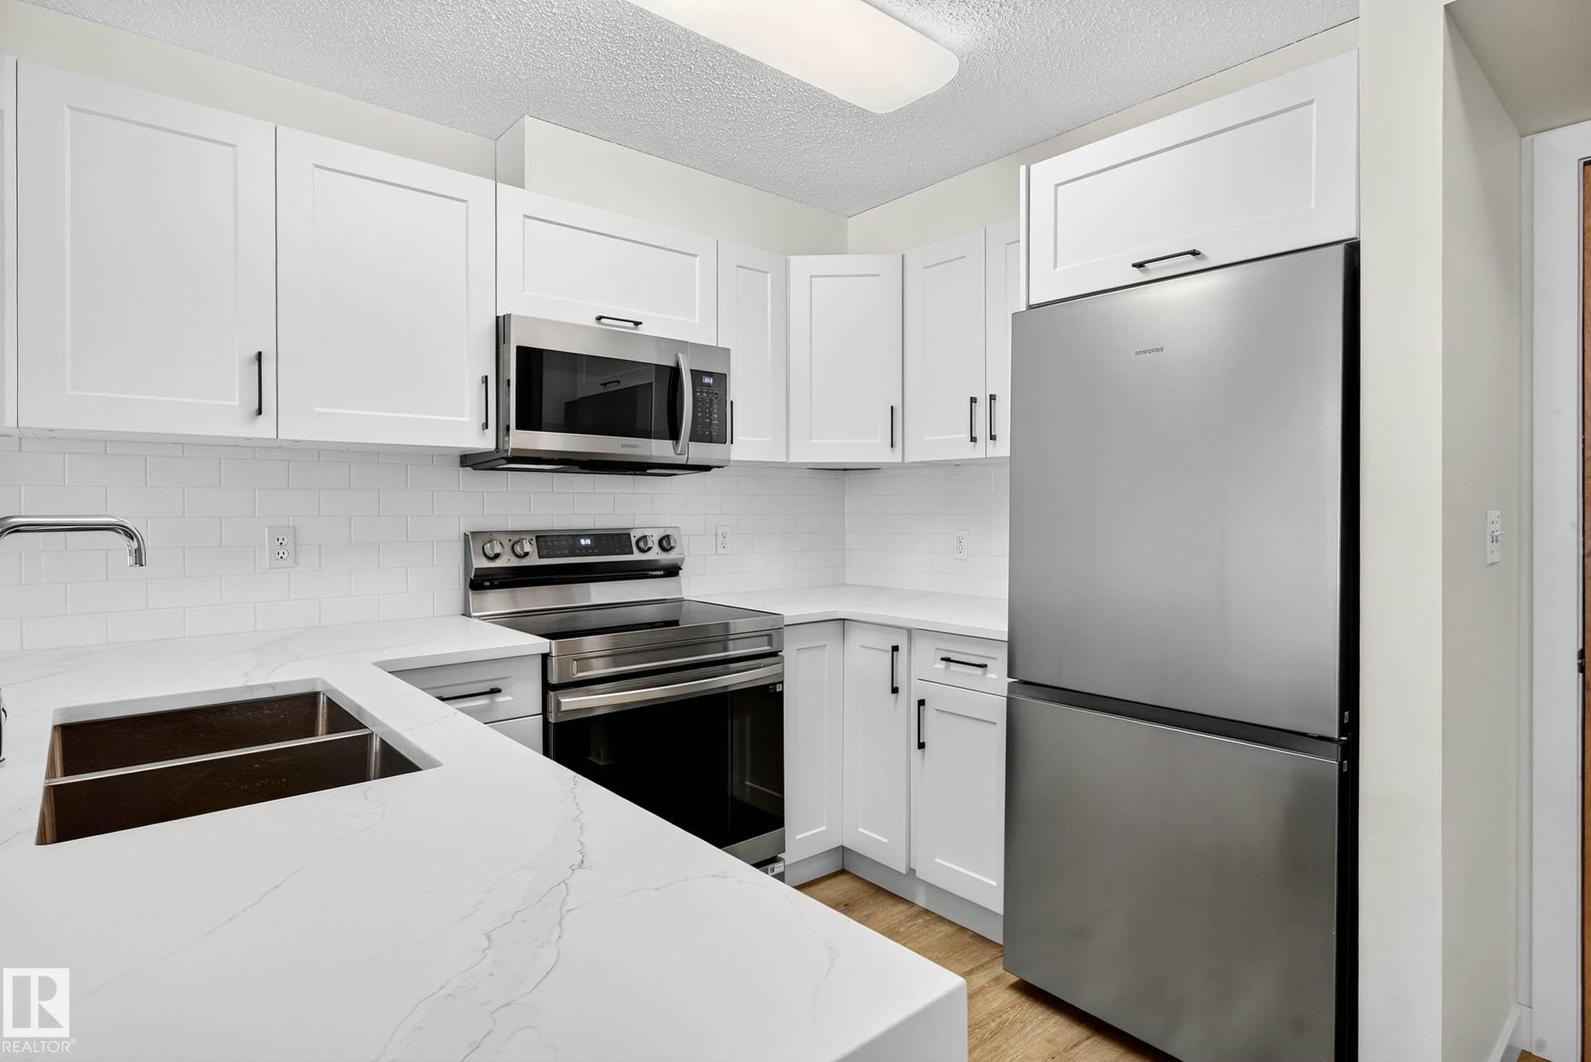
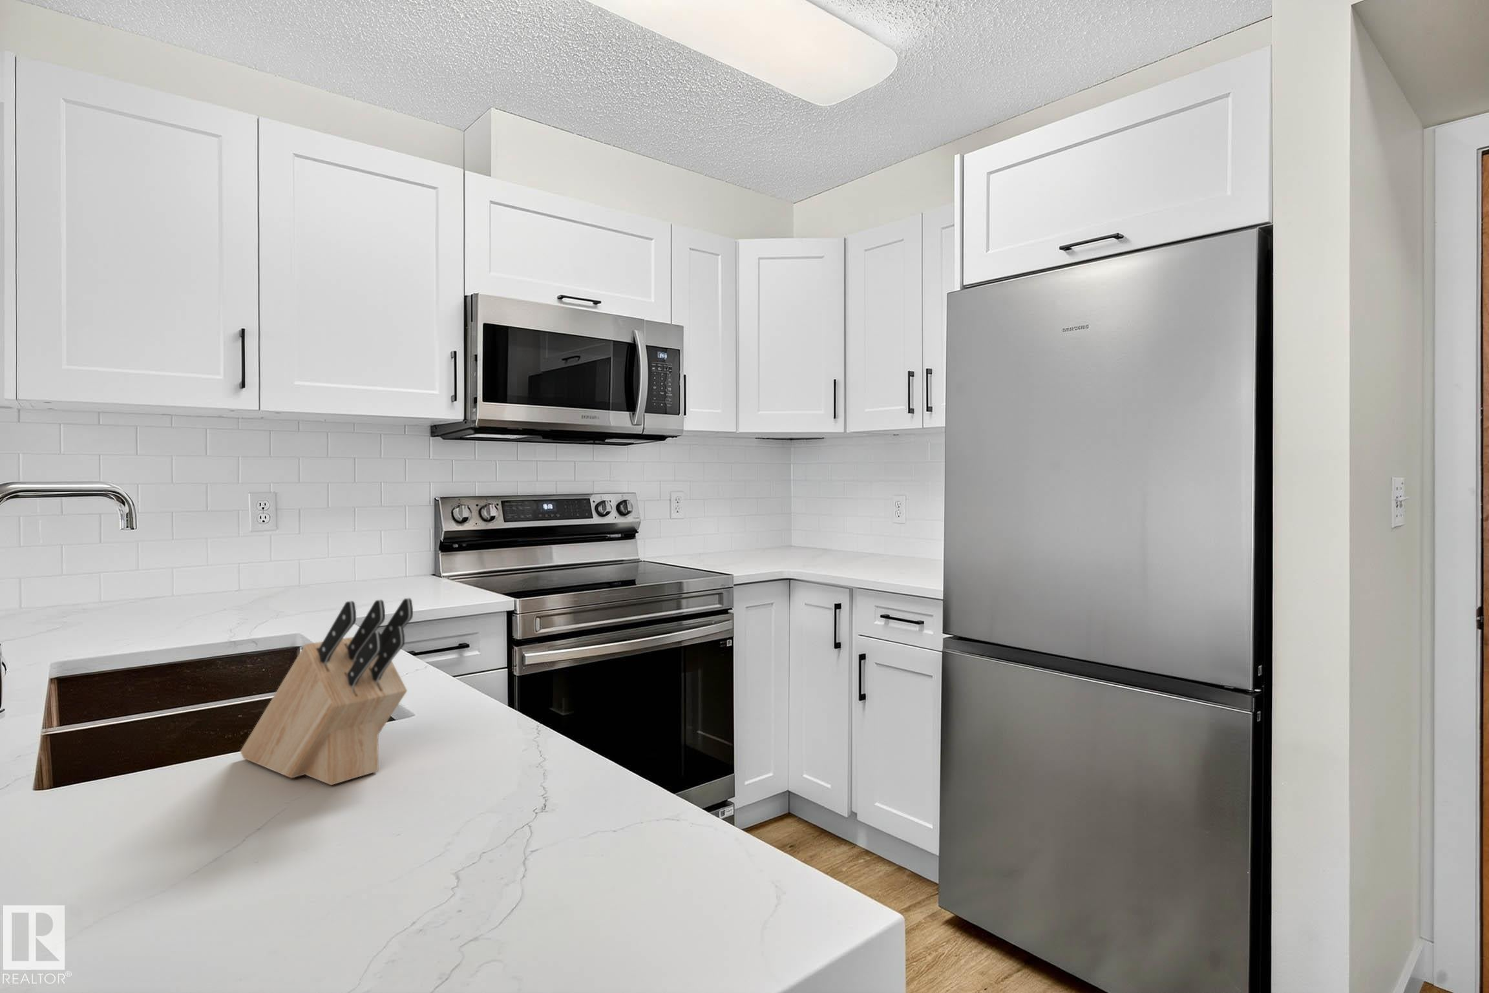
+ knife block (329, 679)
